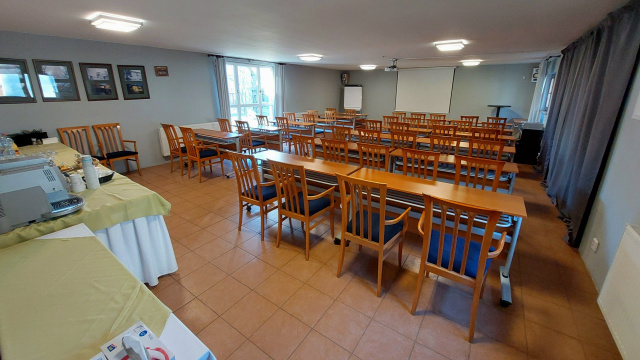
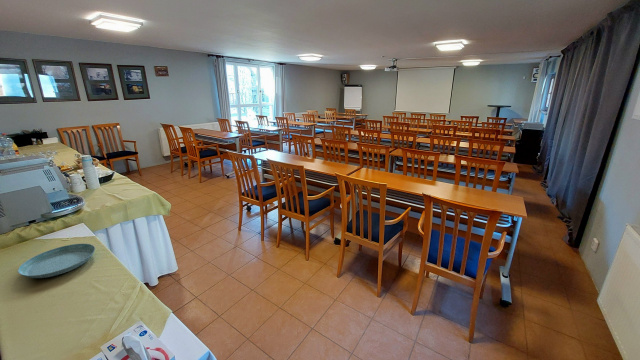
+ saucer (60, 260)
